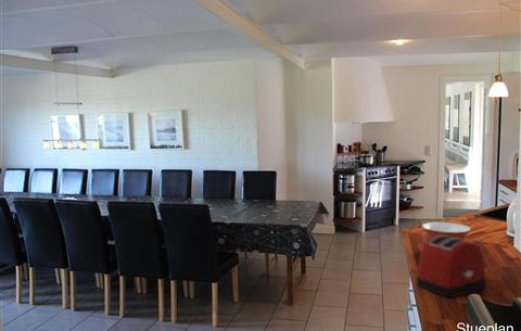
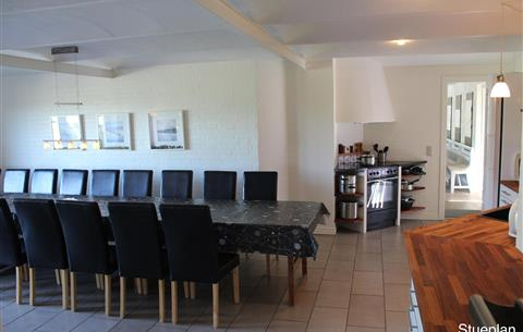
- mixing bowl (448, 235)
- toaster (450, 262)
